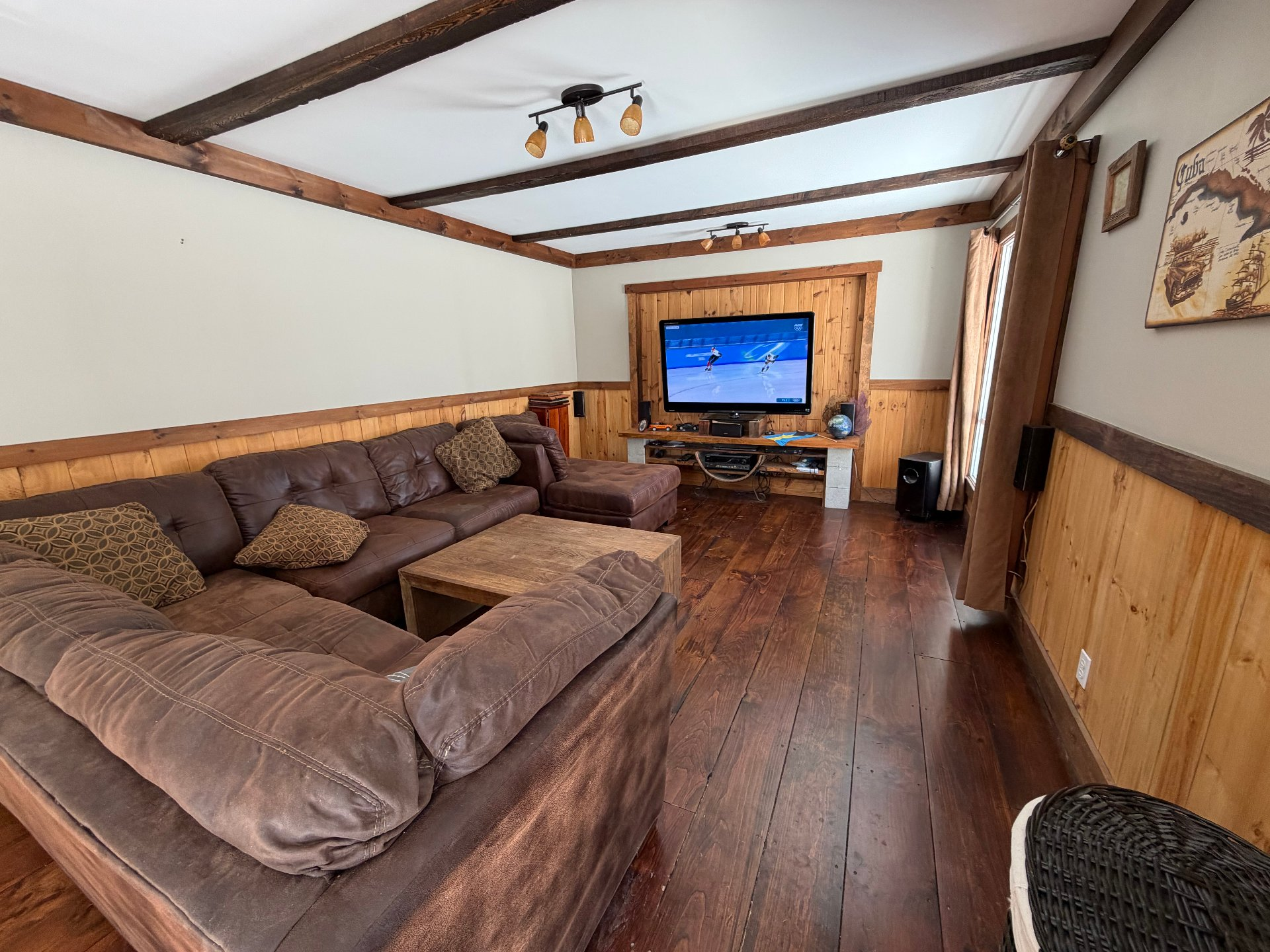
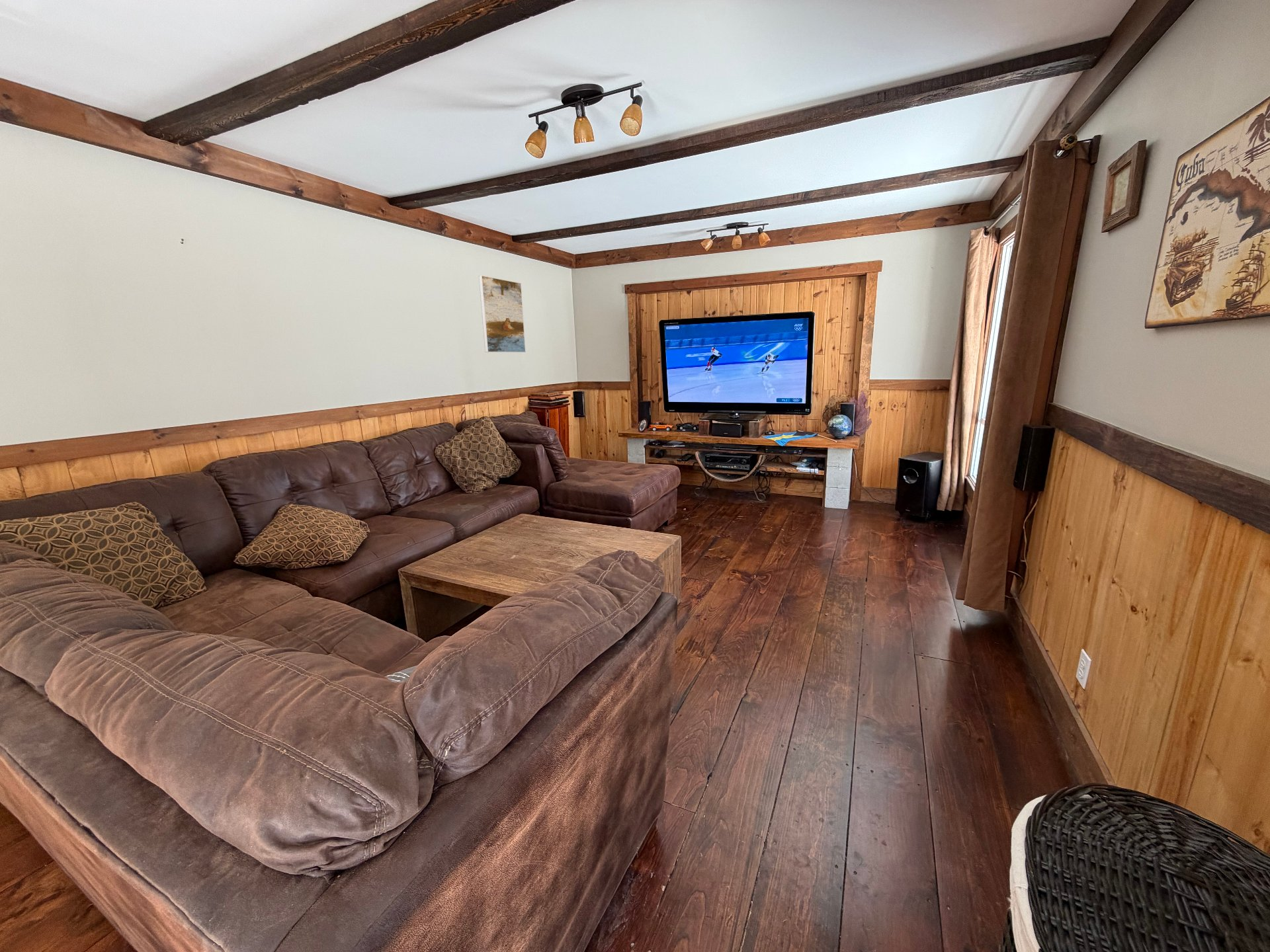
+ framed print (503, 316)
